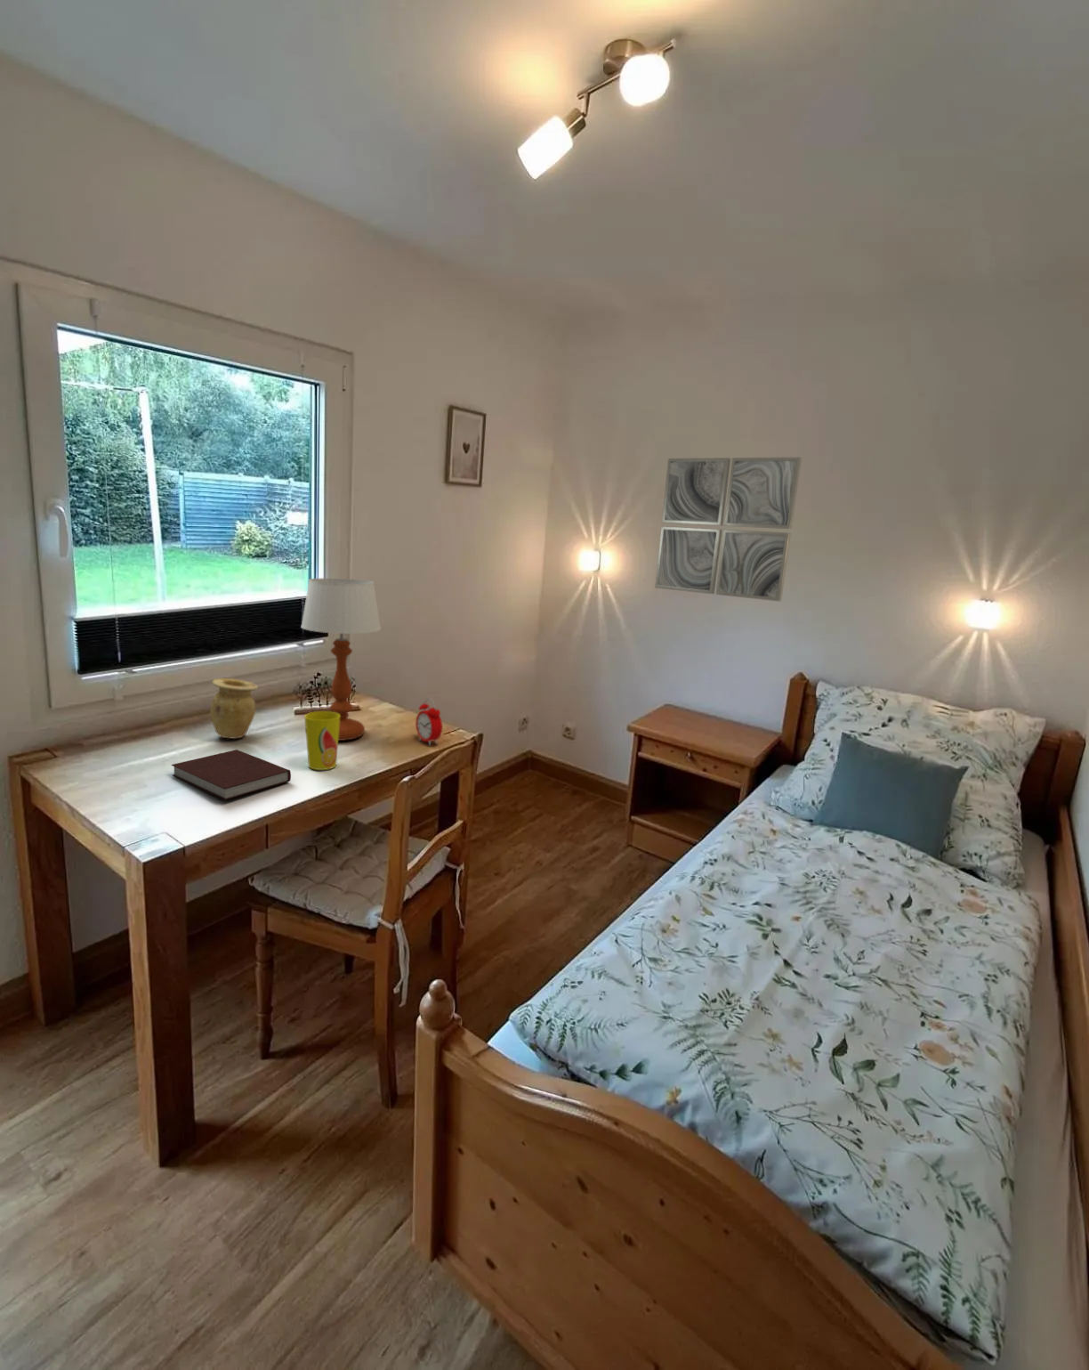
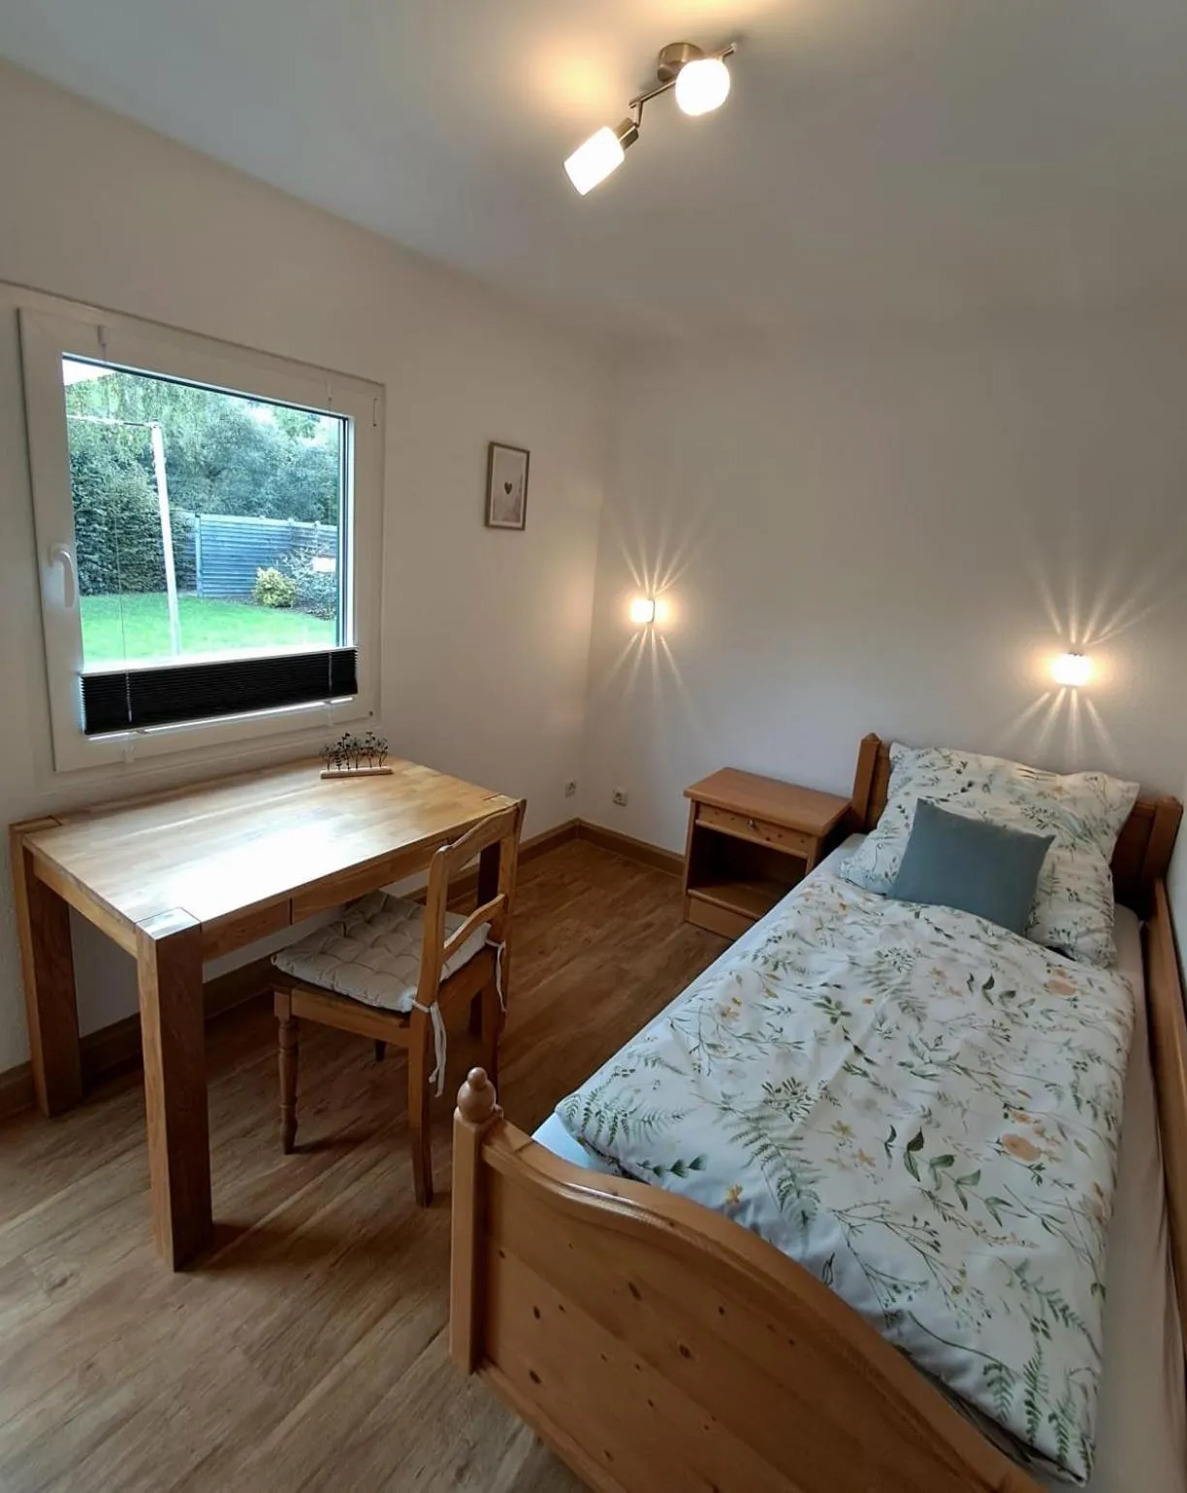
- wall art (721, 525)
- notebook (231, 773)
- table lamp (341, 659)
- vase (234, 708)
- cup (322, 741)
- alarm clock (429, 721)
